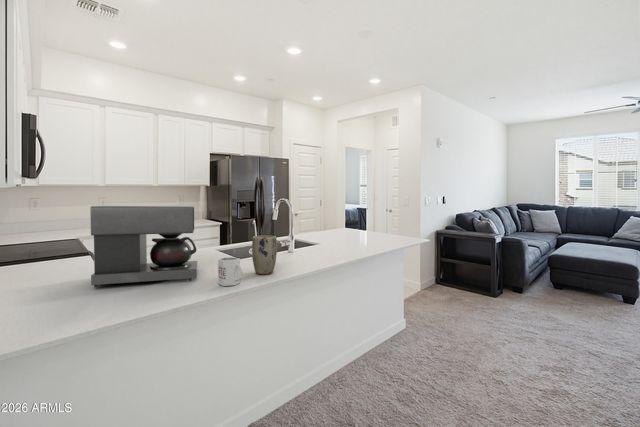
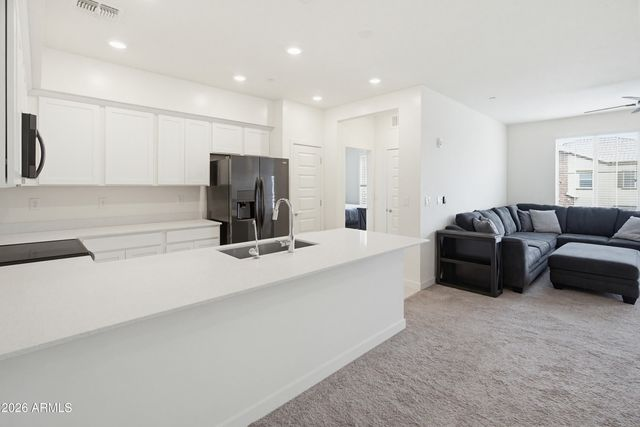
- mug (230, 271)
- coffee maker (146, 243)
- plant pot (264, 254)
